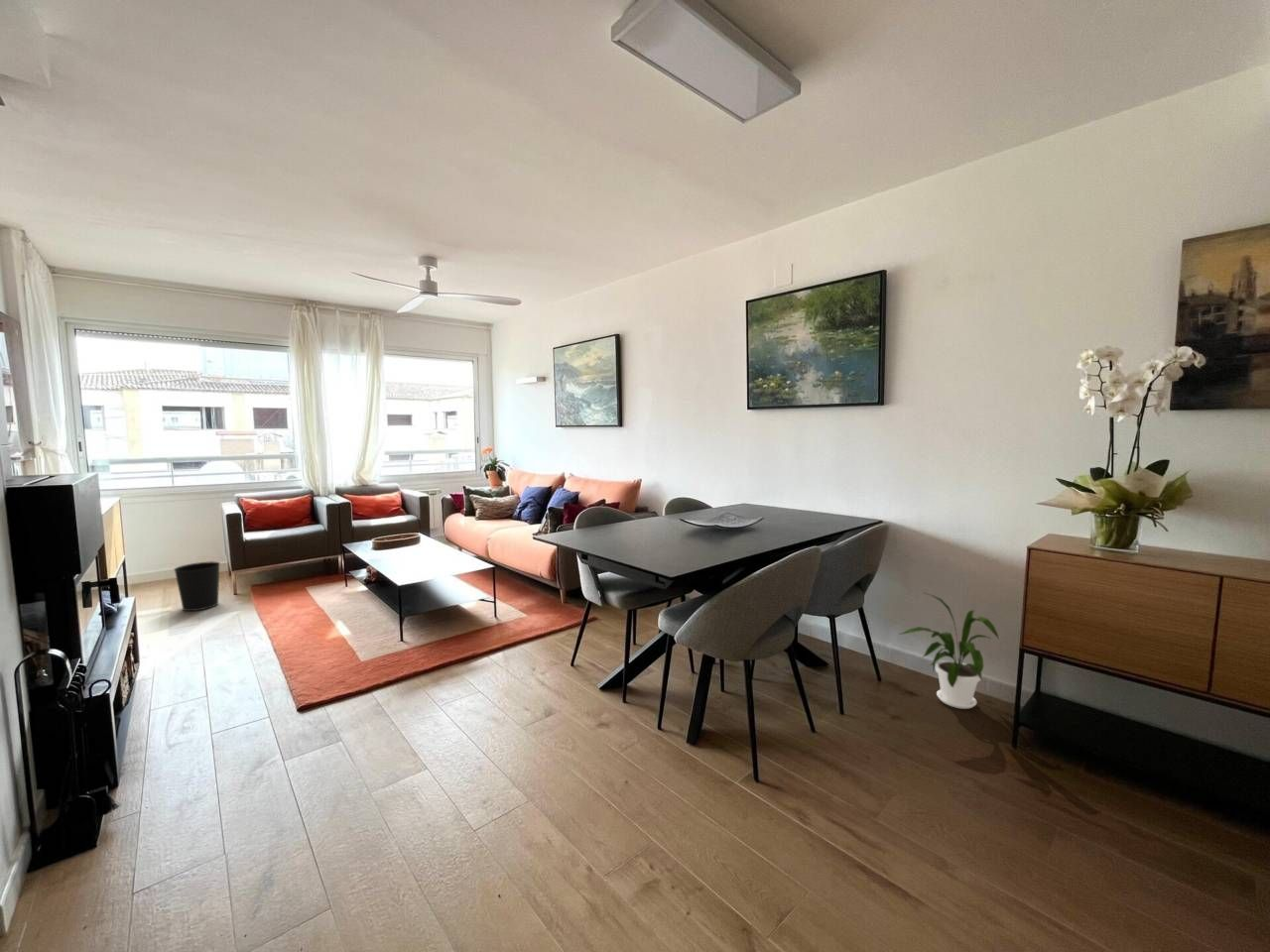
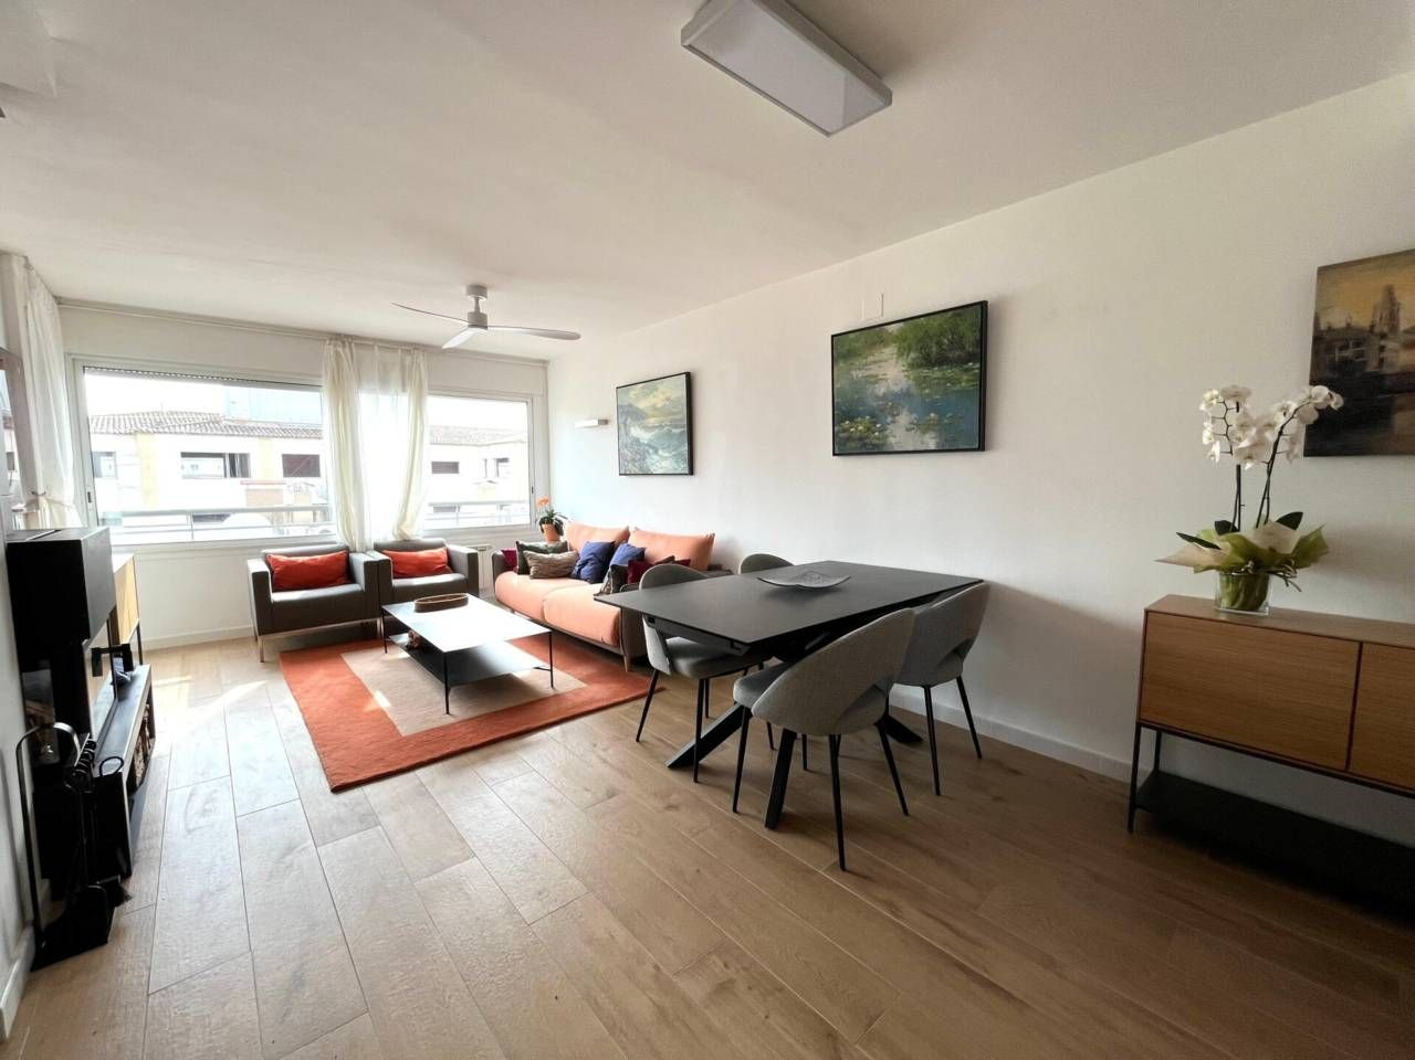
- house plant (953, 651)
- wastebasket (198, 586)
